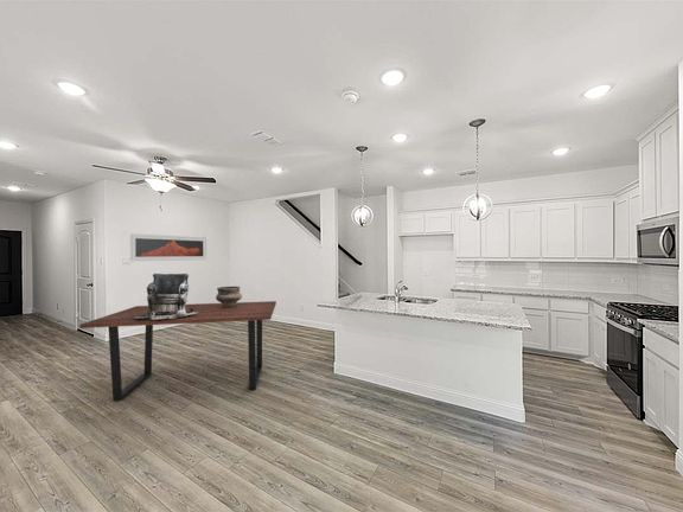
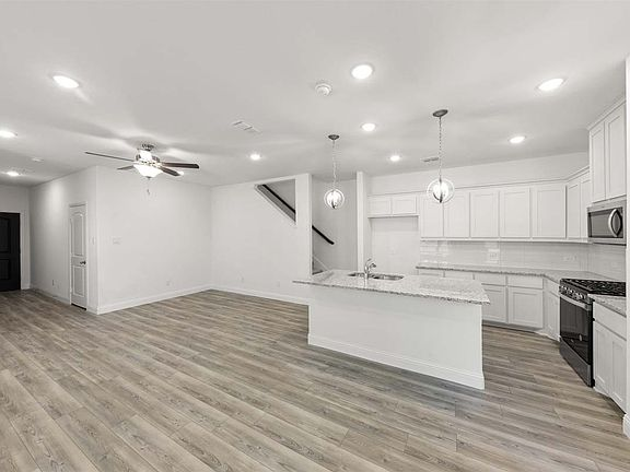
- dining table (196, 322)
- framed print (172, 248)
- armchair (166, 294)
- ceramic pot (229, 296)
